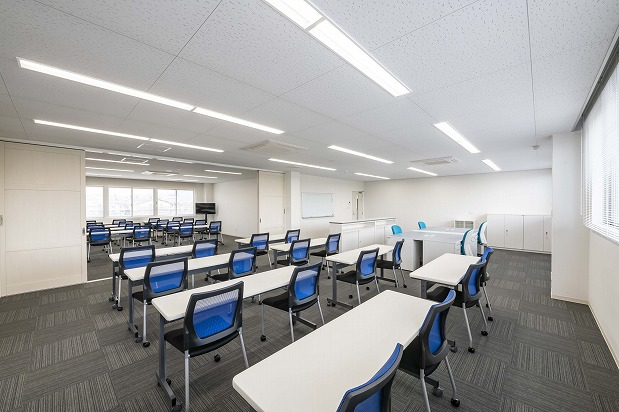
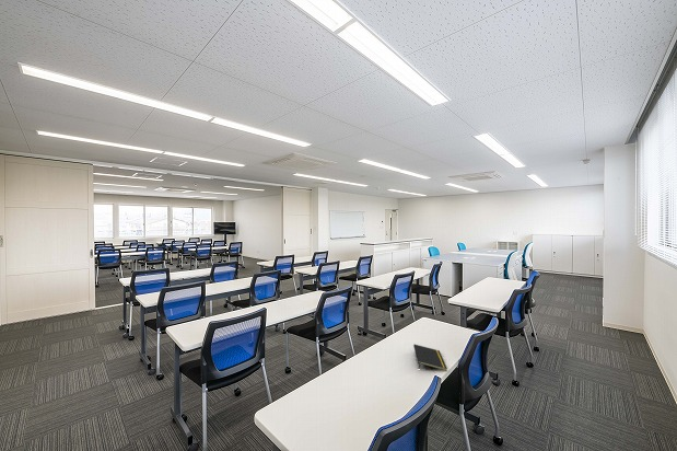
+ notepad (429, 356)
